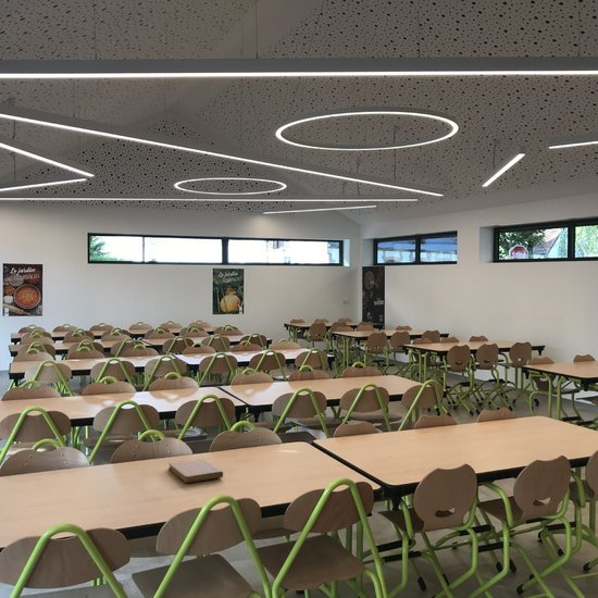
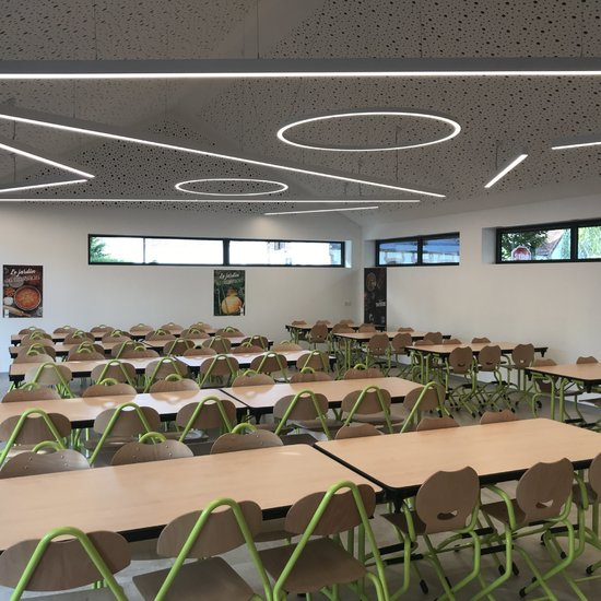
- notebook (195, 470)
